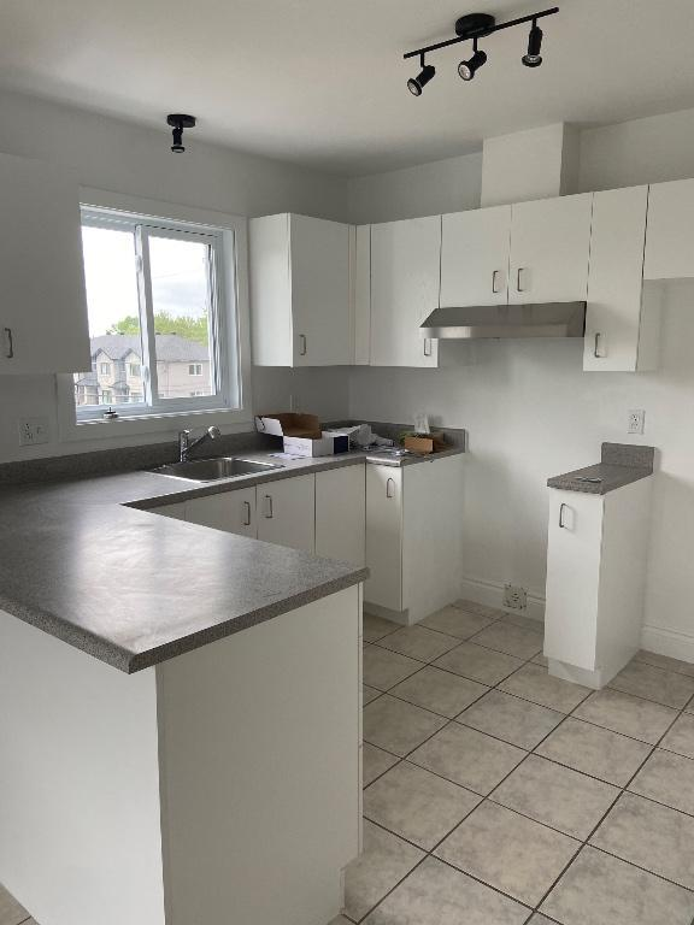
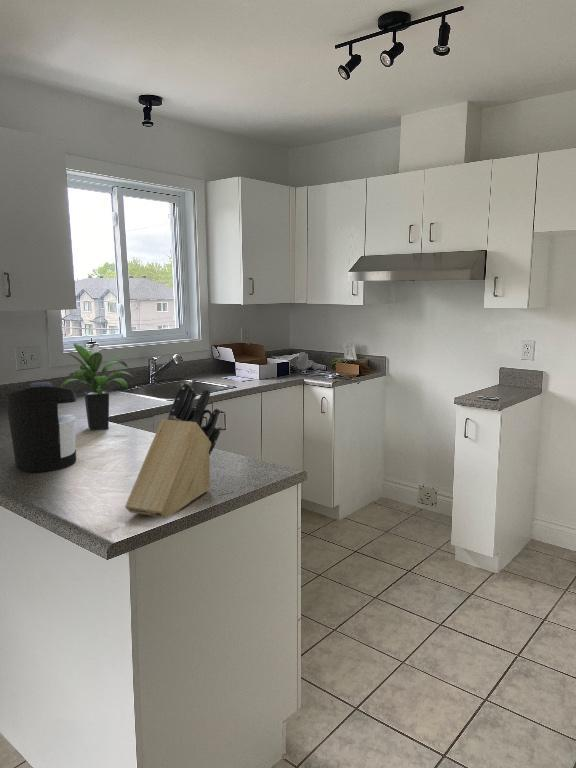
+ potted plant (97, 386)
+ coffee maker (43, 421)
+ knife block (177, 443)
